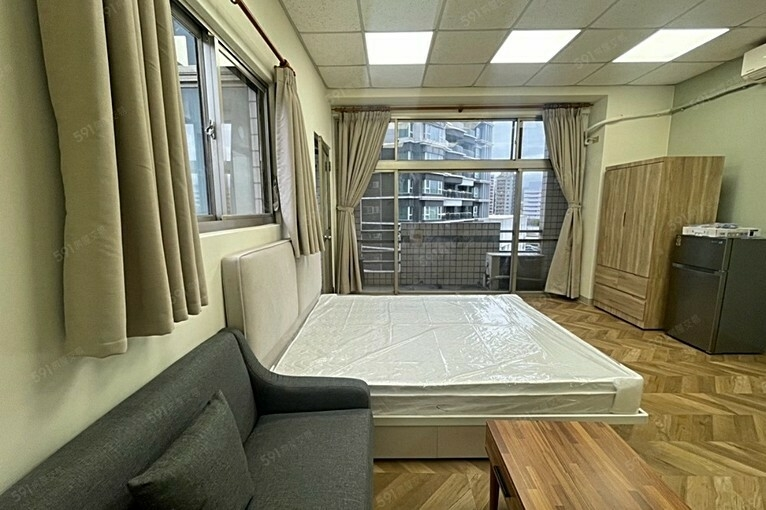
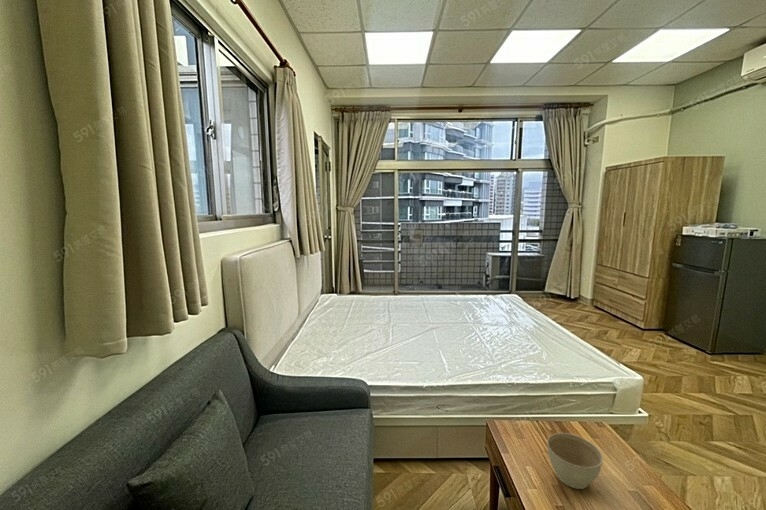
+ planter bowl (572, 463)
